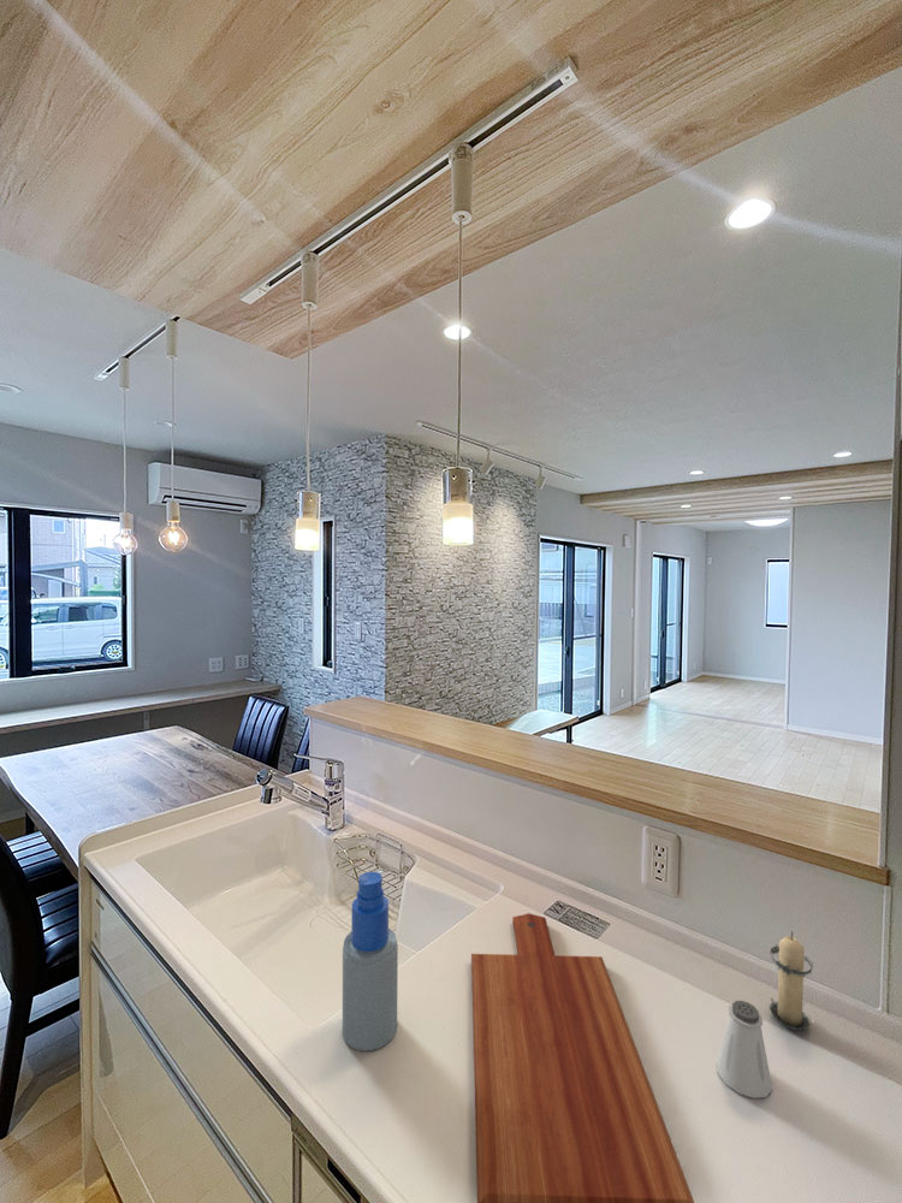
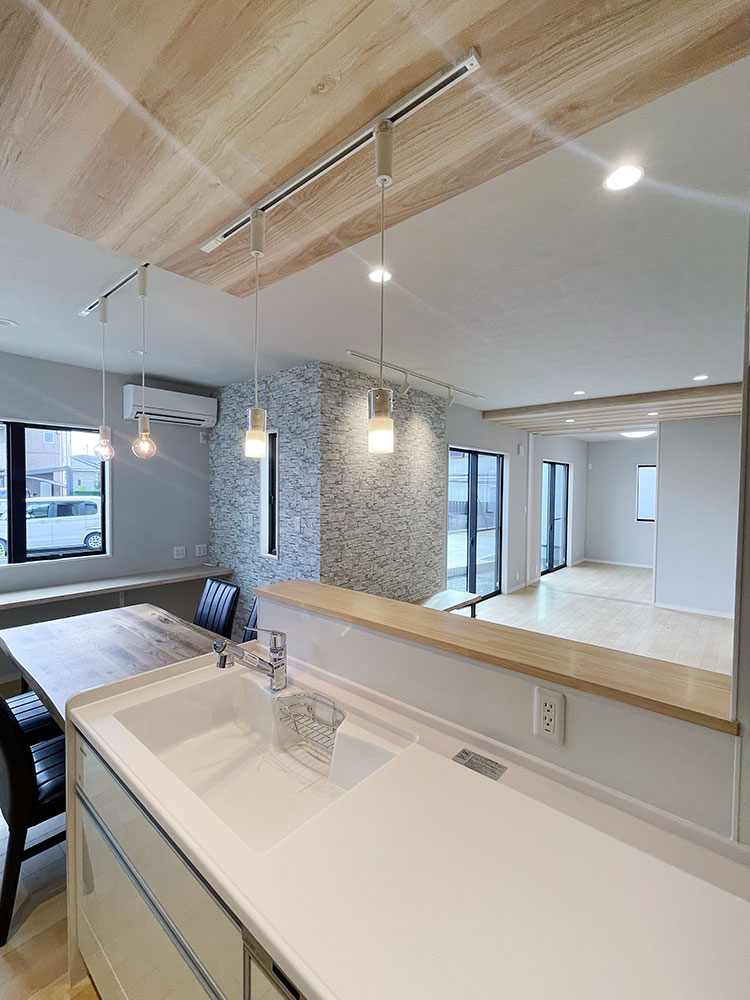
- saltshaker (744, 1042)
- candle (790, 976)
- spray bottle (369, 953)
- cutting board (553, 1044)
